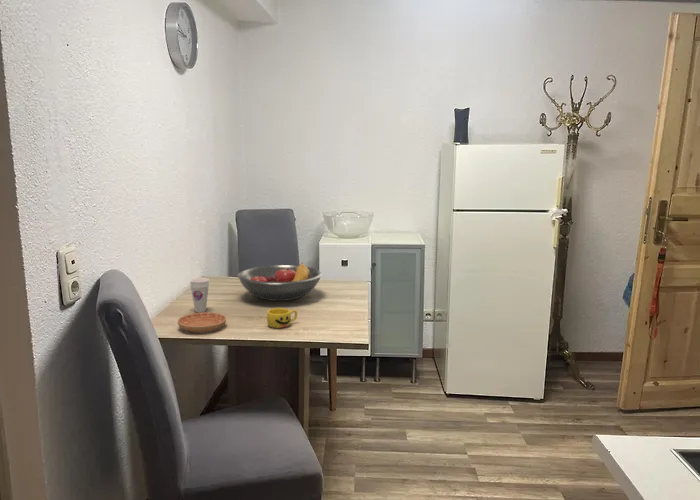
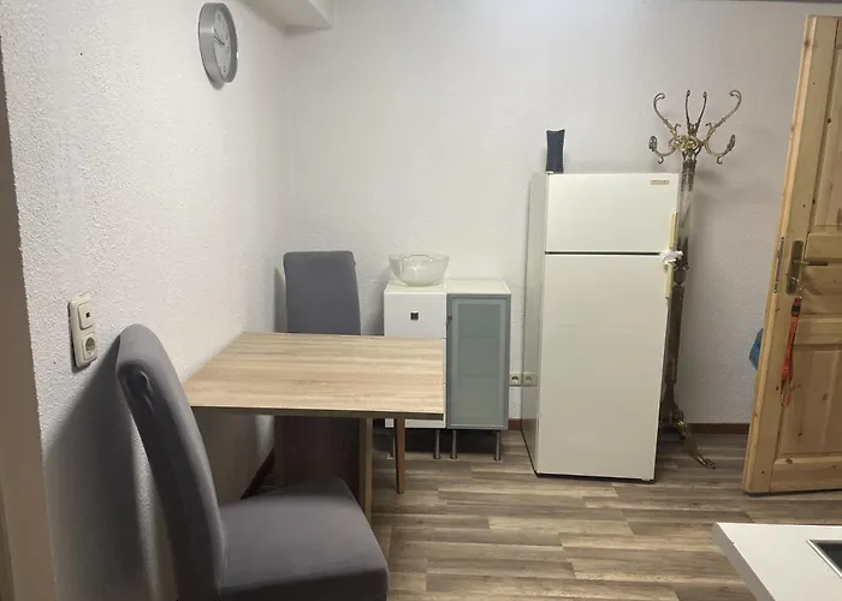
- cup (200, 295)
- saucer (202, 323)
- fruit bowl (280, 281)
- cup (282, 317)
